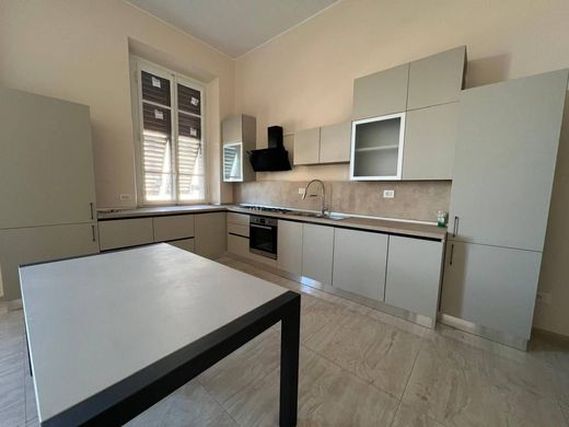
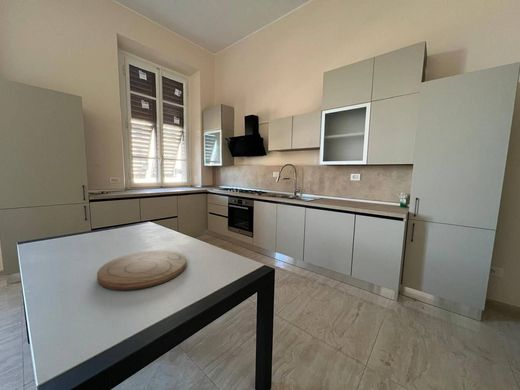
+ cutting board (145, 266)
